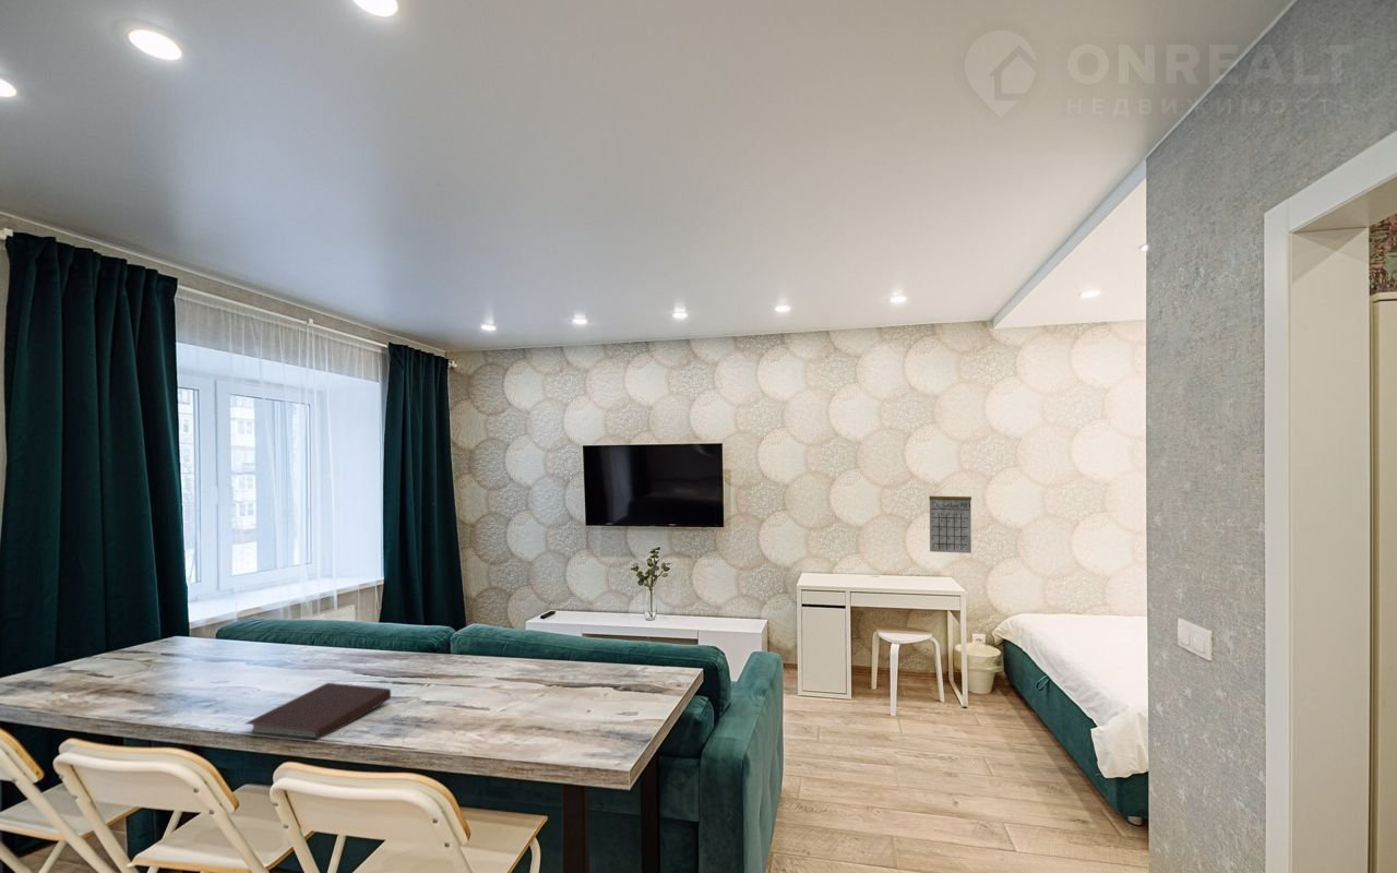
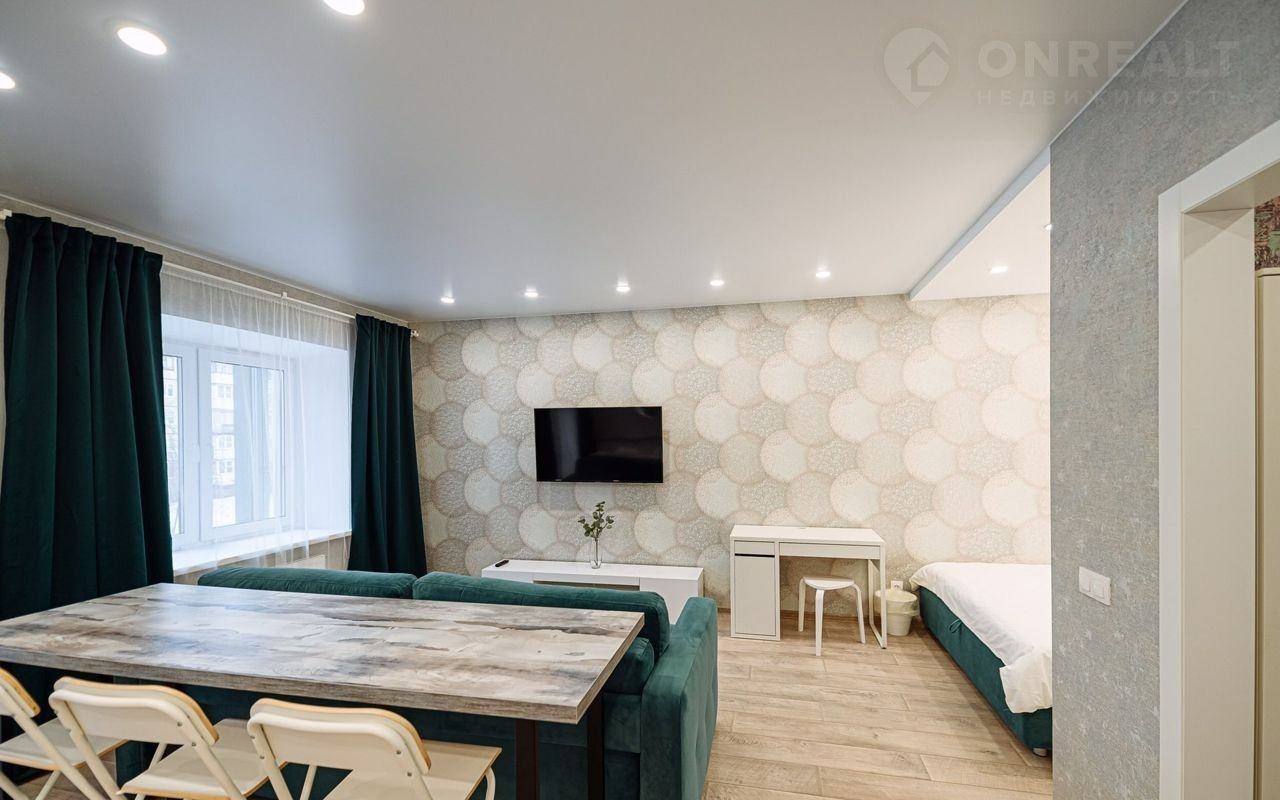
- calendar (950, 517)
- notebook (322, 710)
